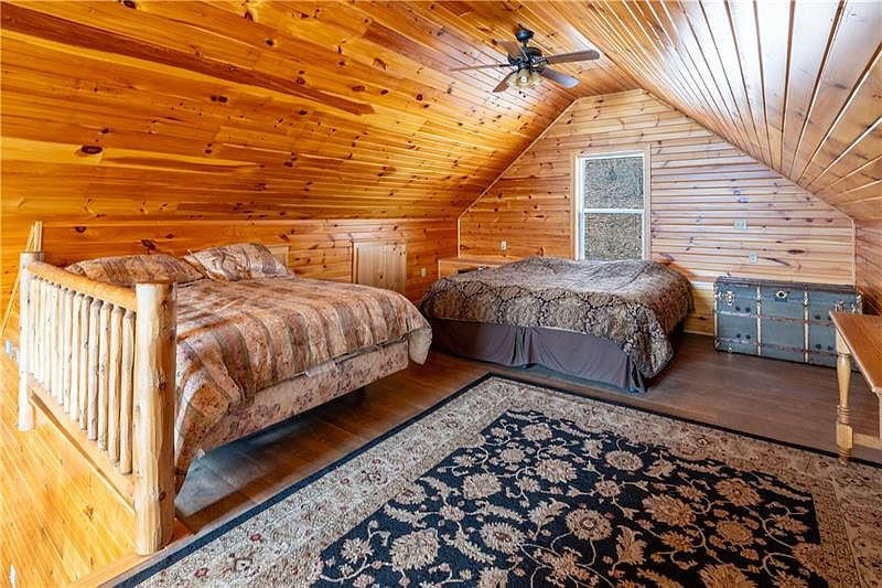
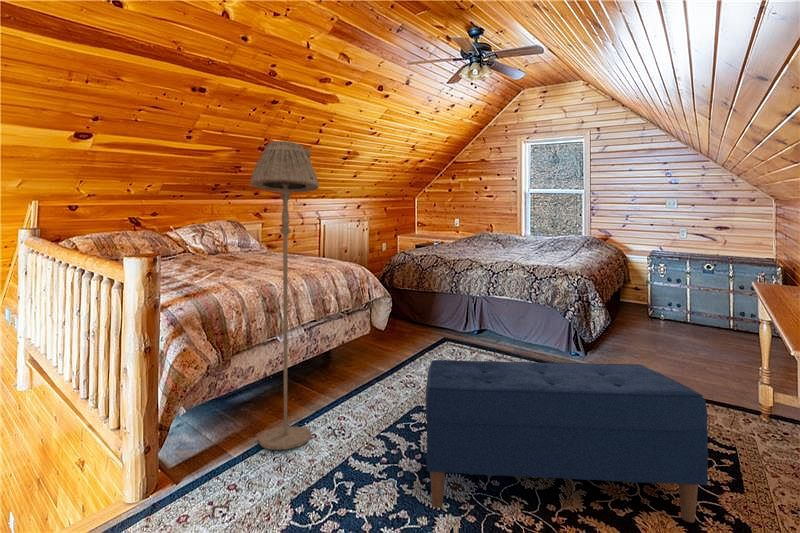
+ bench (546, 430)
+ floor lamp (285, 292)
